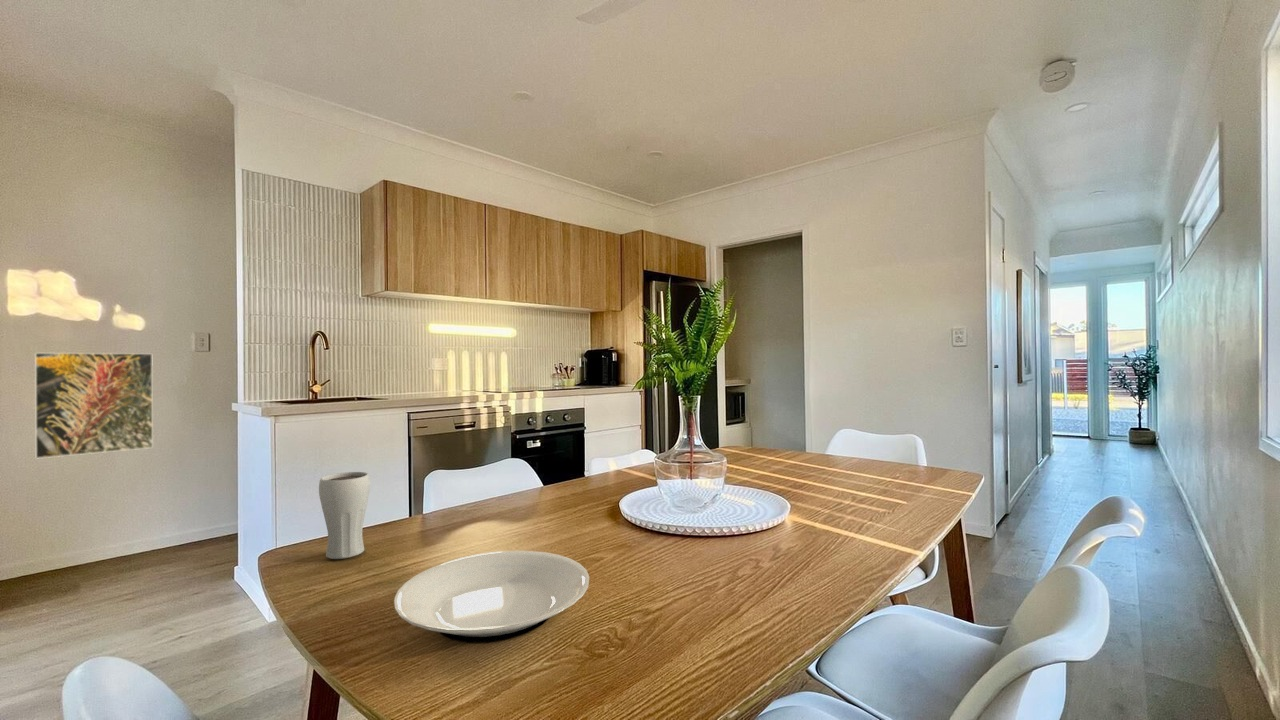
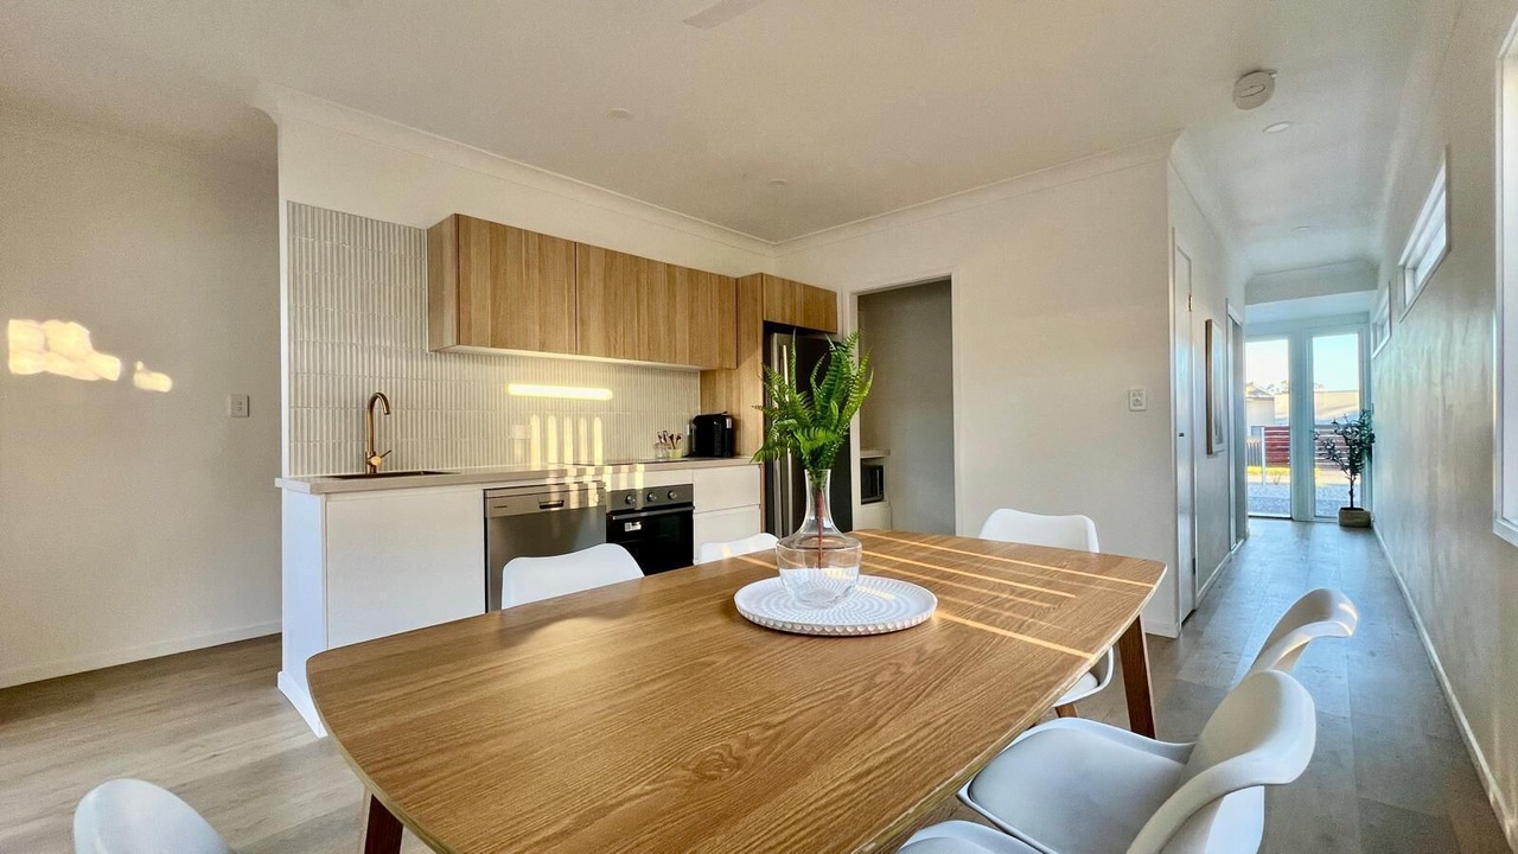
- drinking glass (345, 515)
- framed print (97, 402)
- plate (496, 597)
